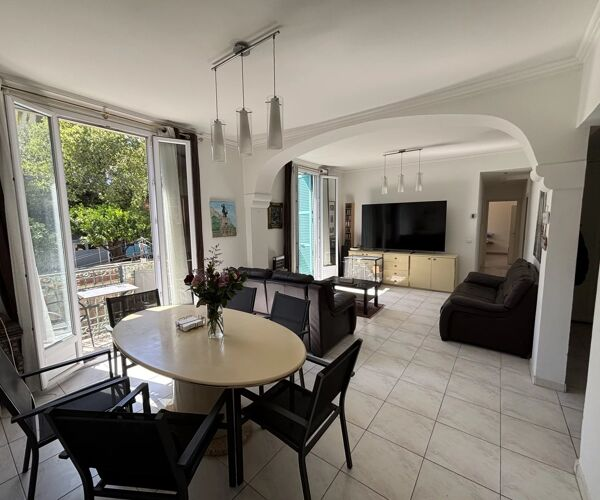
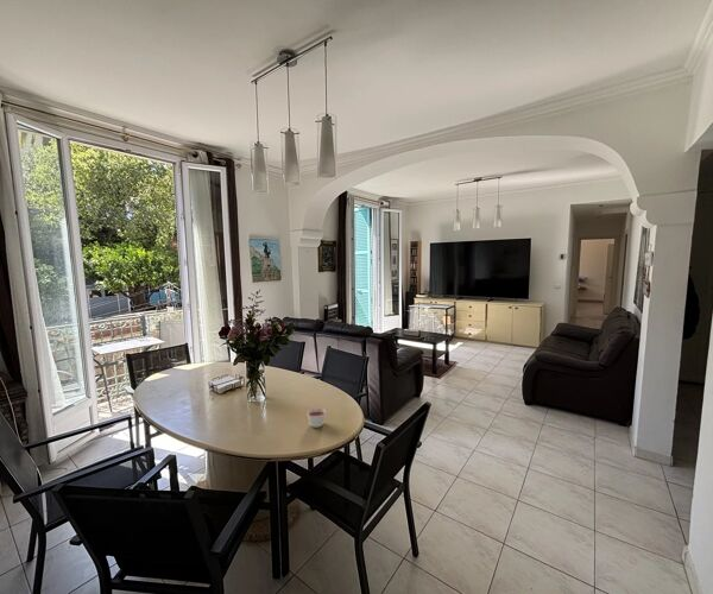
+ candle (316, 417)
